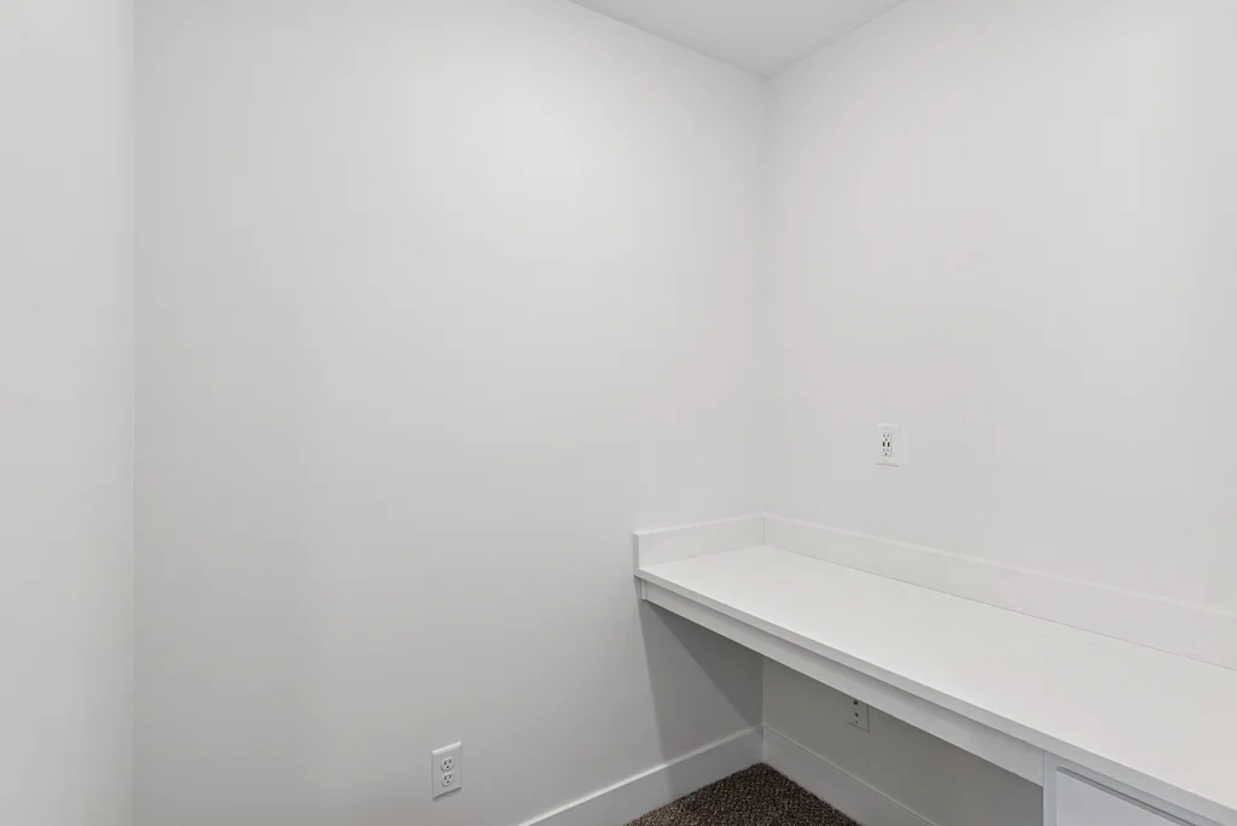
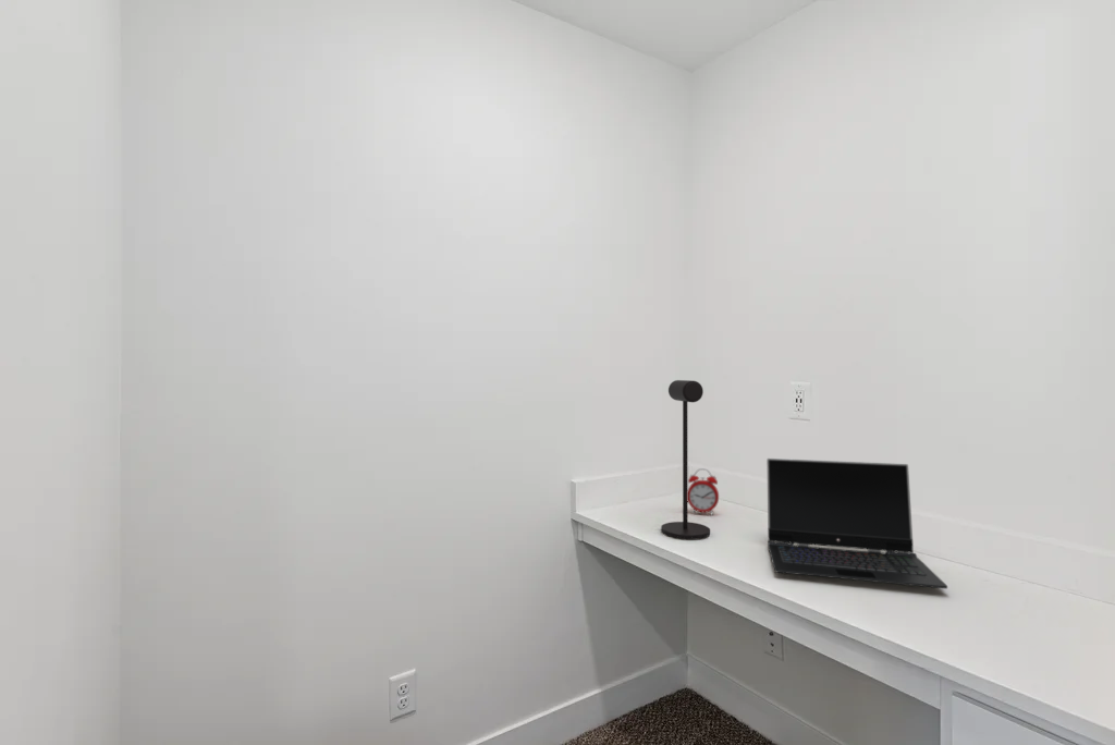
+ laptop computer (845, 516)
+ desk lamp (685, 455)
+ alarm clock (702, 490)
